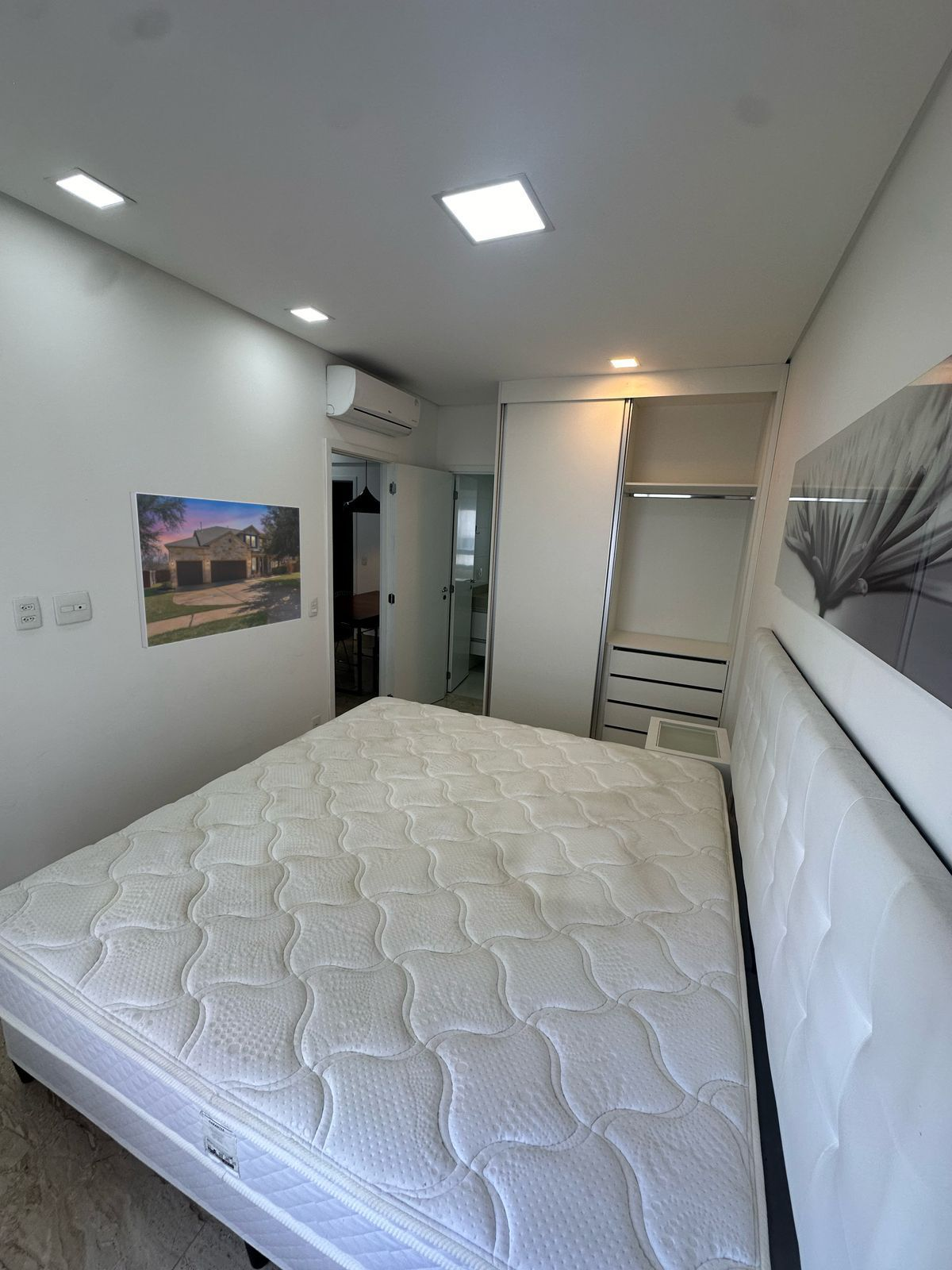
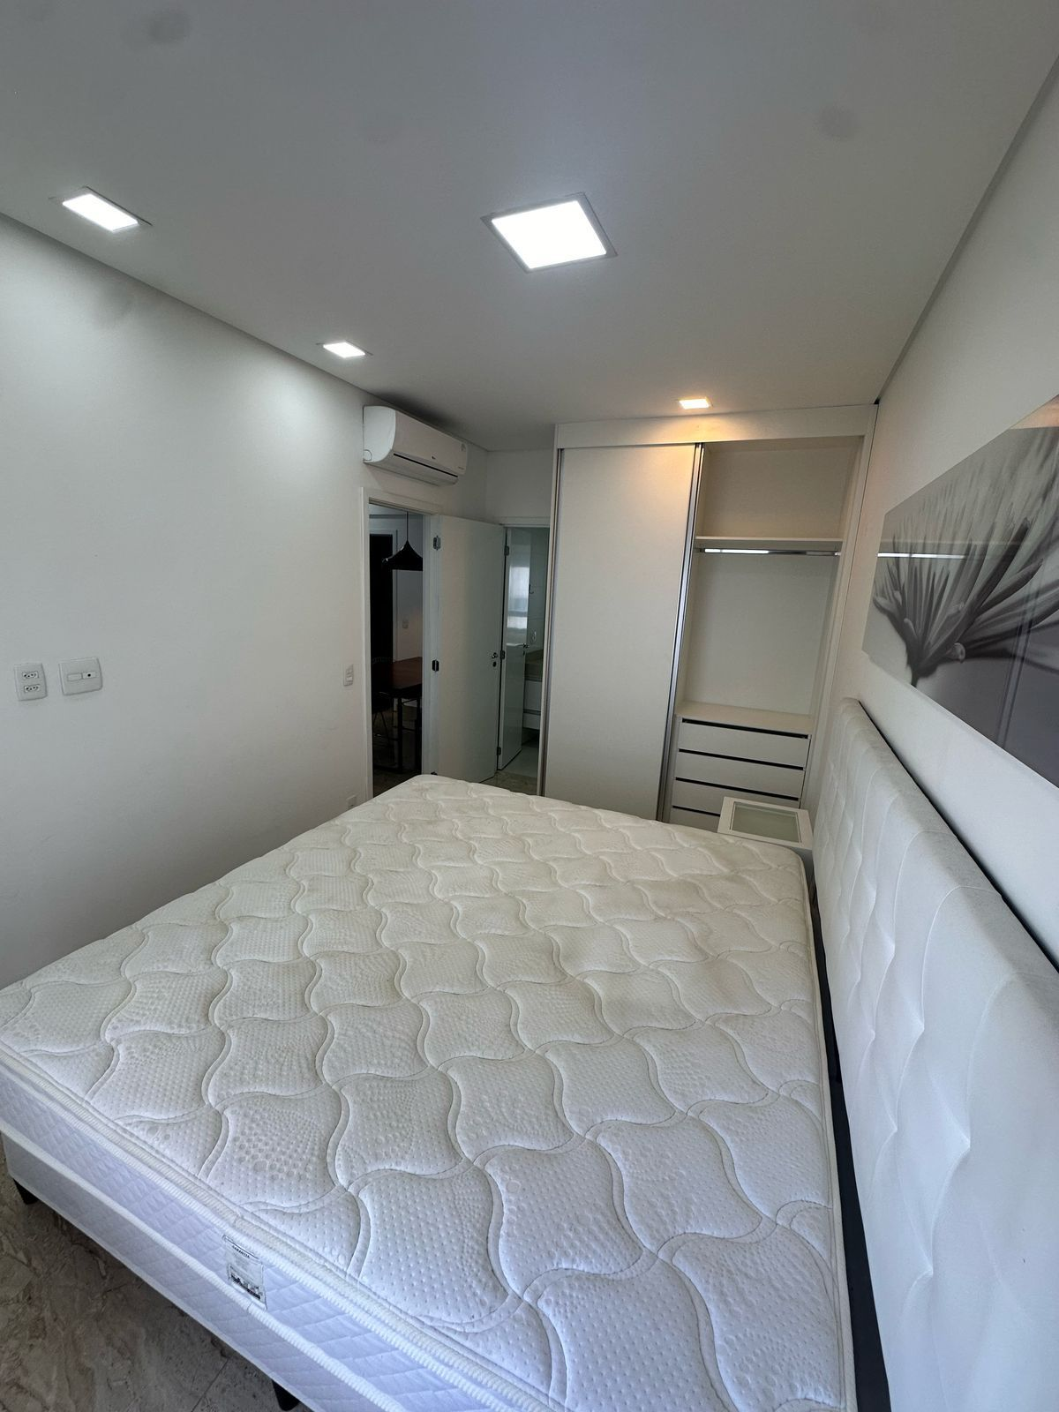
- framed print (232, 567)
